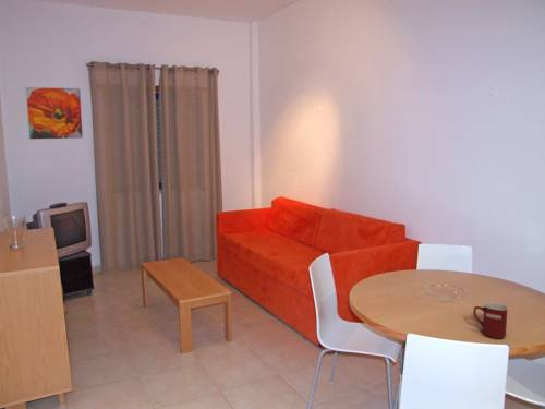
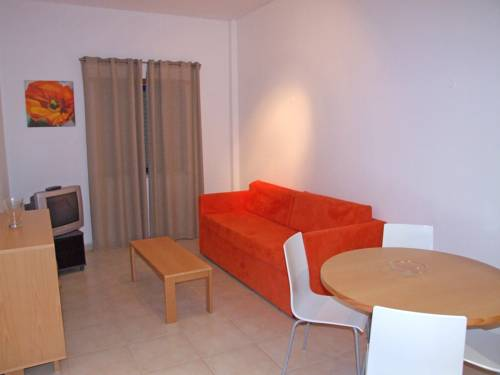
- mug (489, 318)
